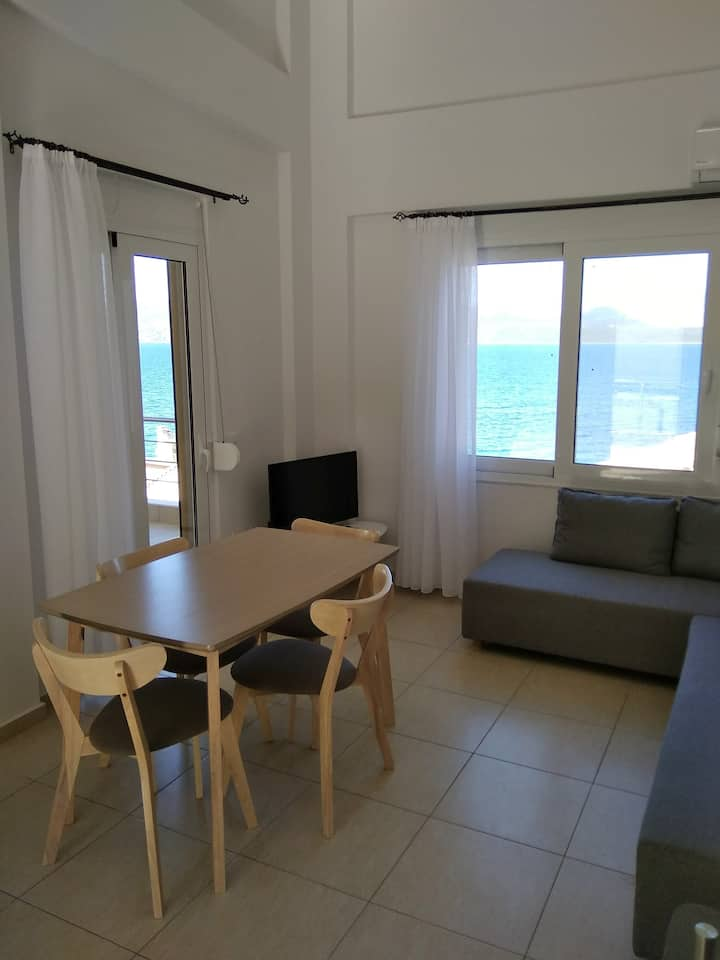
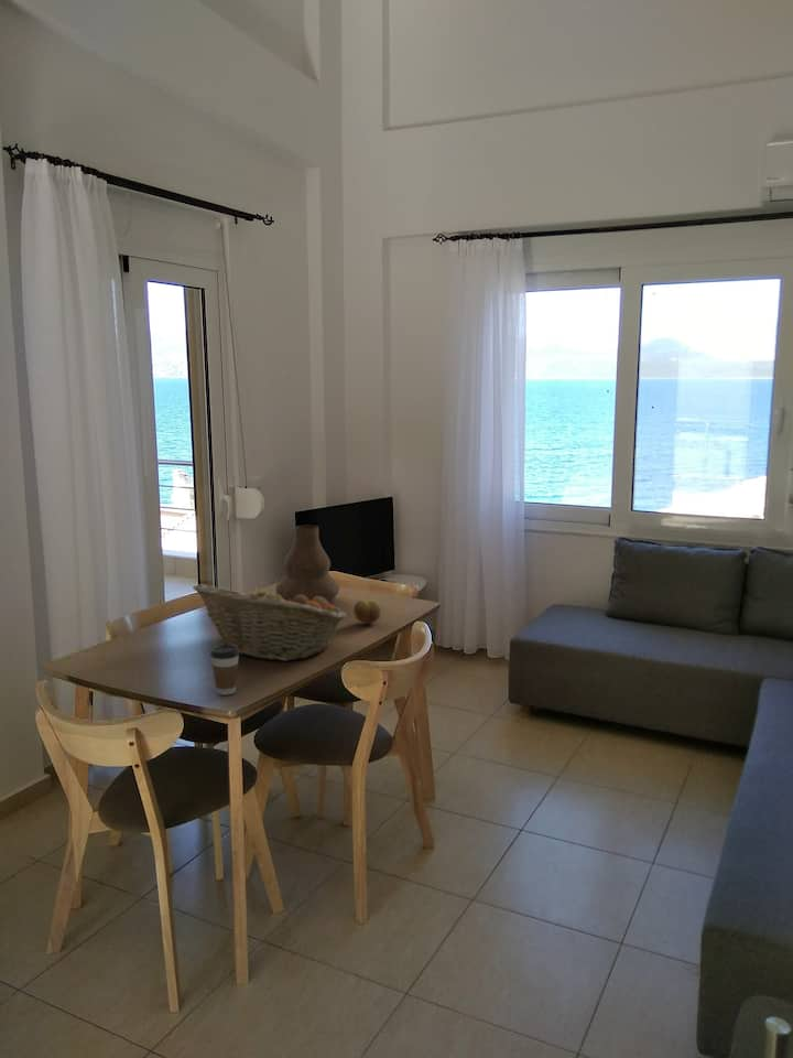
+ fruit (367, 612)
+ vase (306, 564)
+ fruit basket (269, 614)
+ coffee cup (225, 670)
